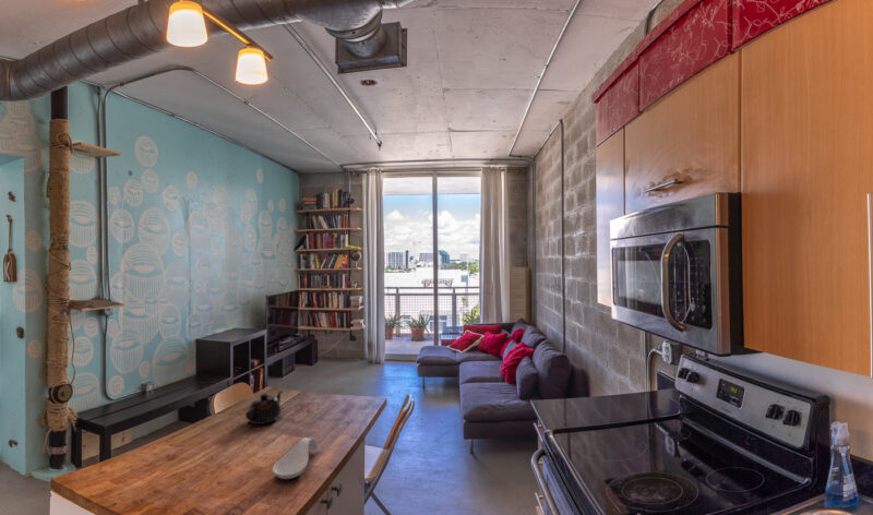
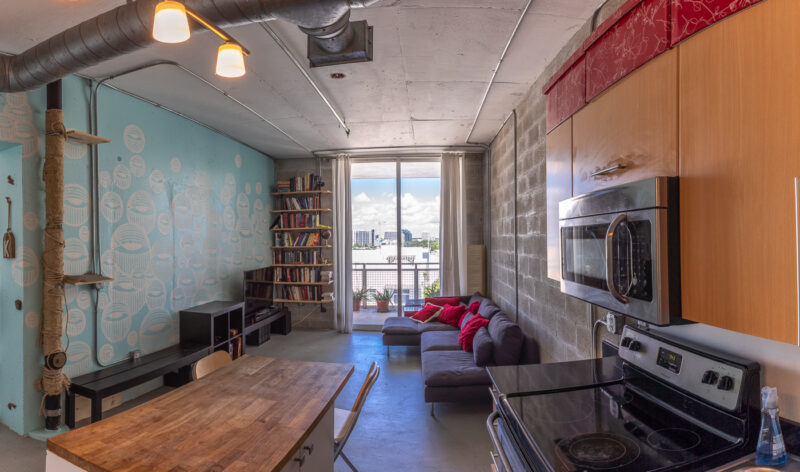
- teapot (265, 406)
- spoon rest (298, 455)
